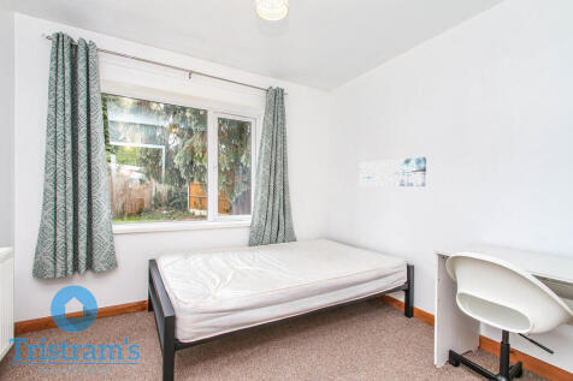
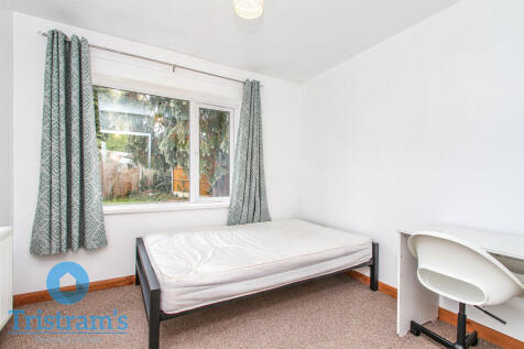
- wall art (388, 173)
